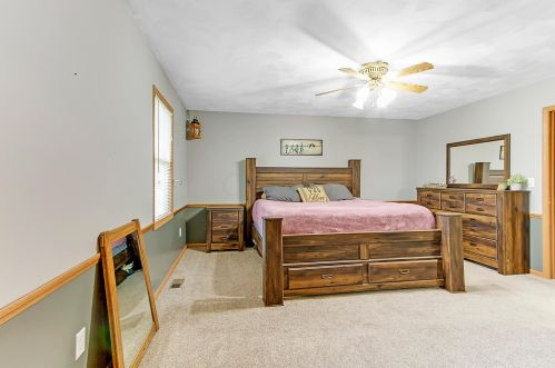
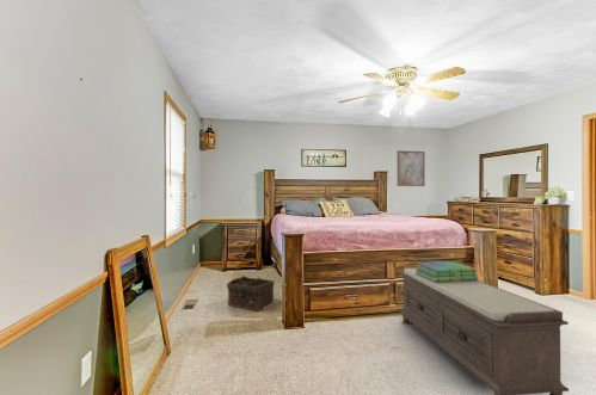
+ basket (248, 290)
+ wall art (411, 168)
+ bench (462, 319)
+ stack of books (444, 271)
